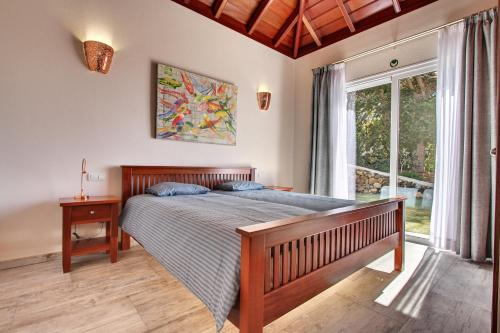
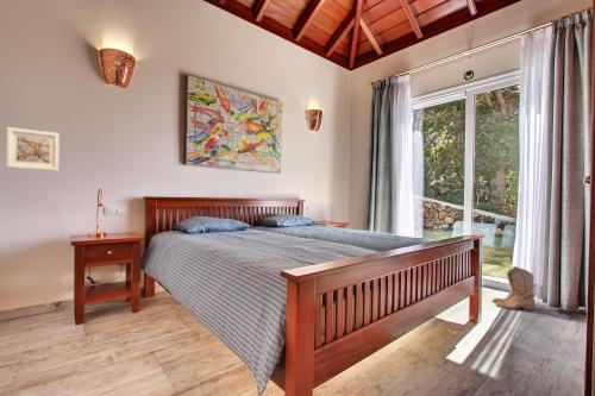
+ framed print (33, 149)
+ boots (512, 285)
